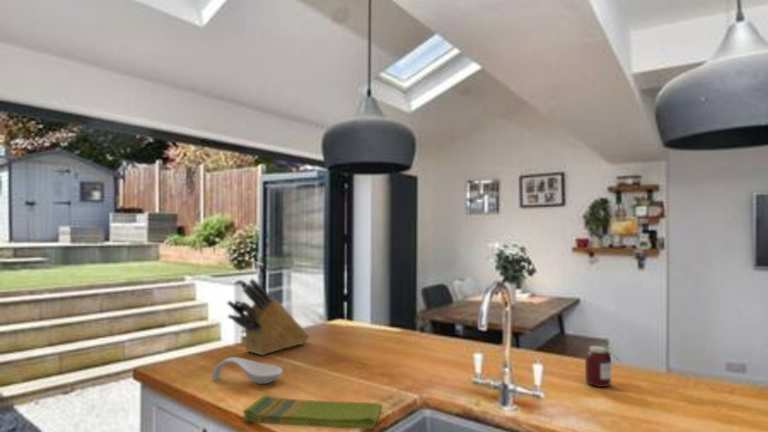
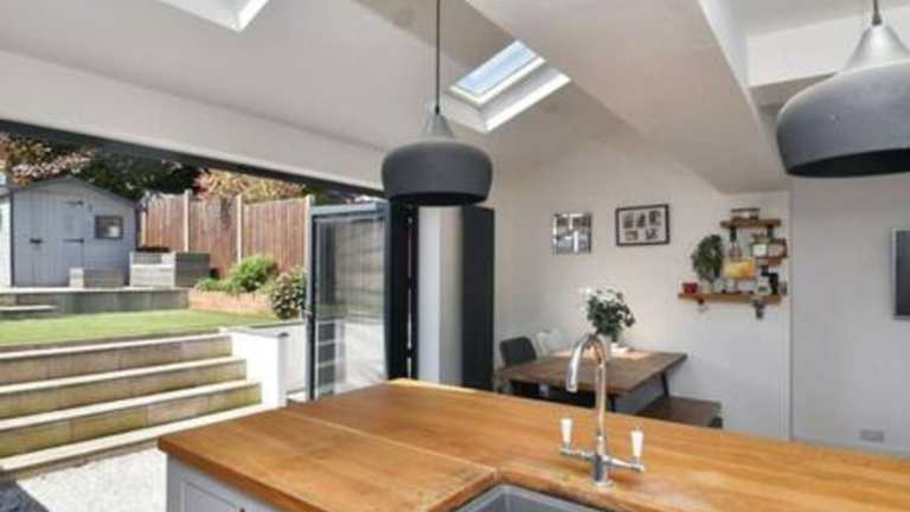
- jar (603, 365)
- knife block (269, 312)
- dish towel (314, 409)
- spoon rest (247, 369)
